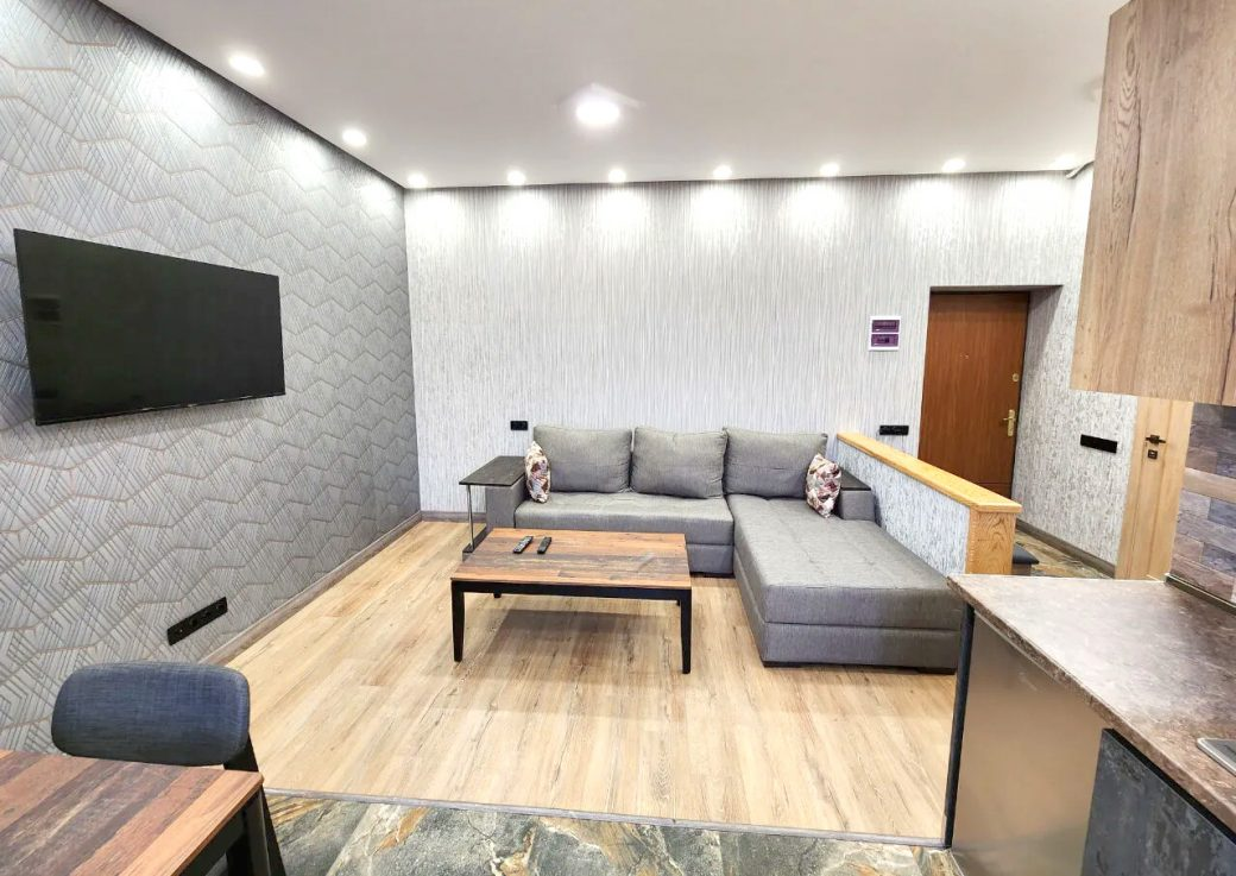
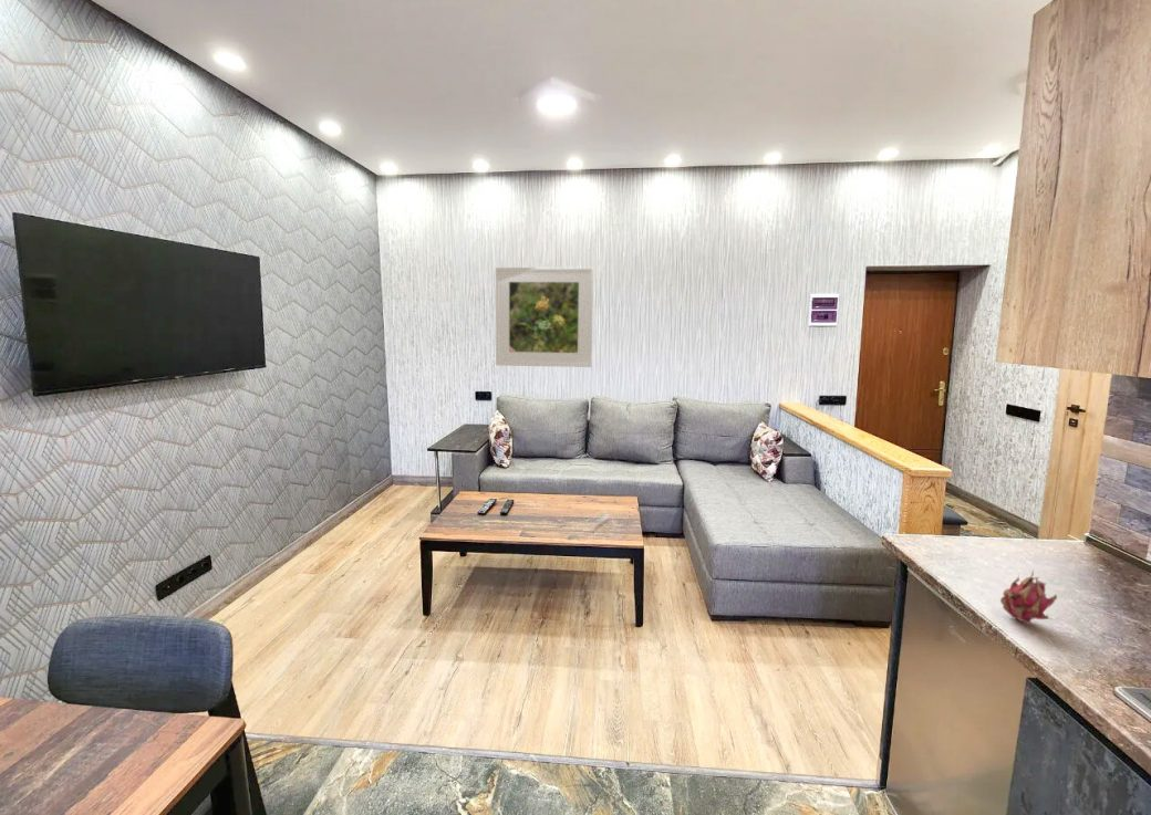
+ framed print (543, 317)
+ fruit (1026, 595)
